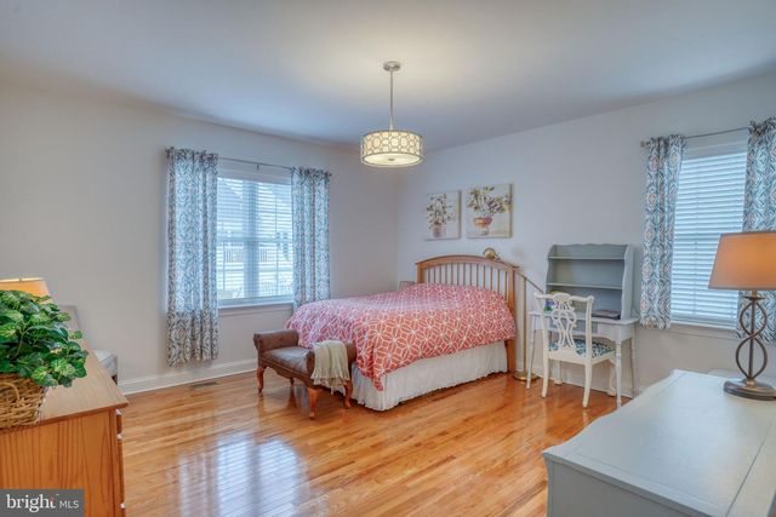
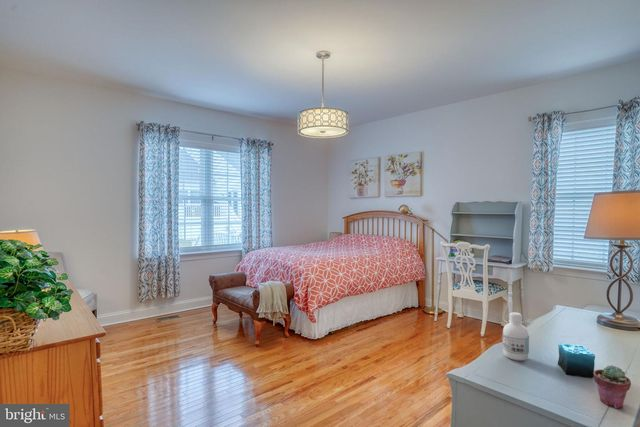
+ potted succulent (611, 383)
+ candle (575, 355)
+ bottle (515, 335)
